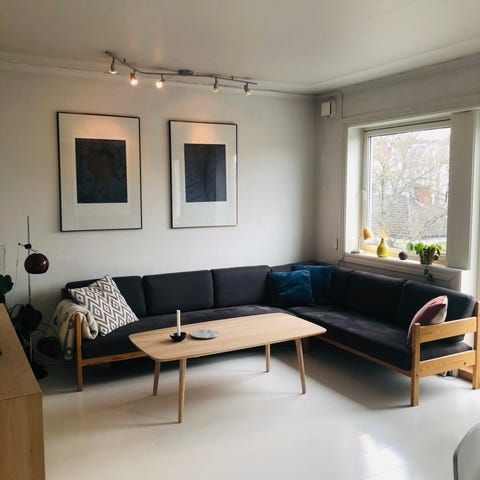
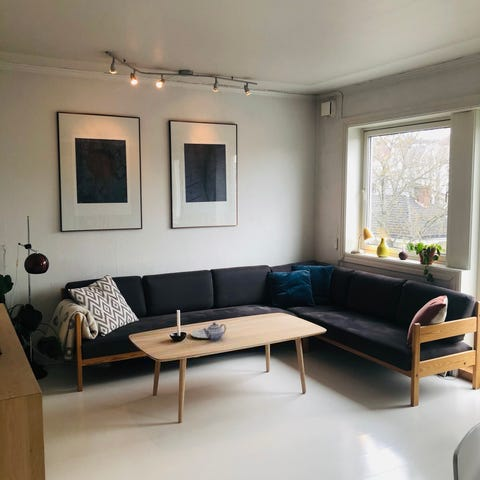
+ teapot (214, 330)
